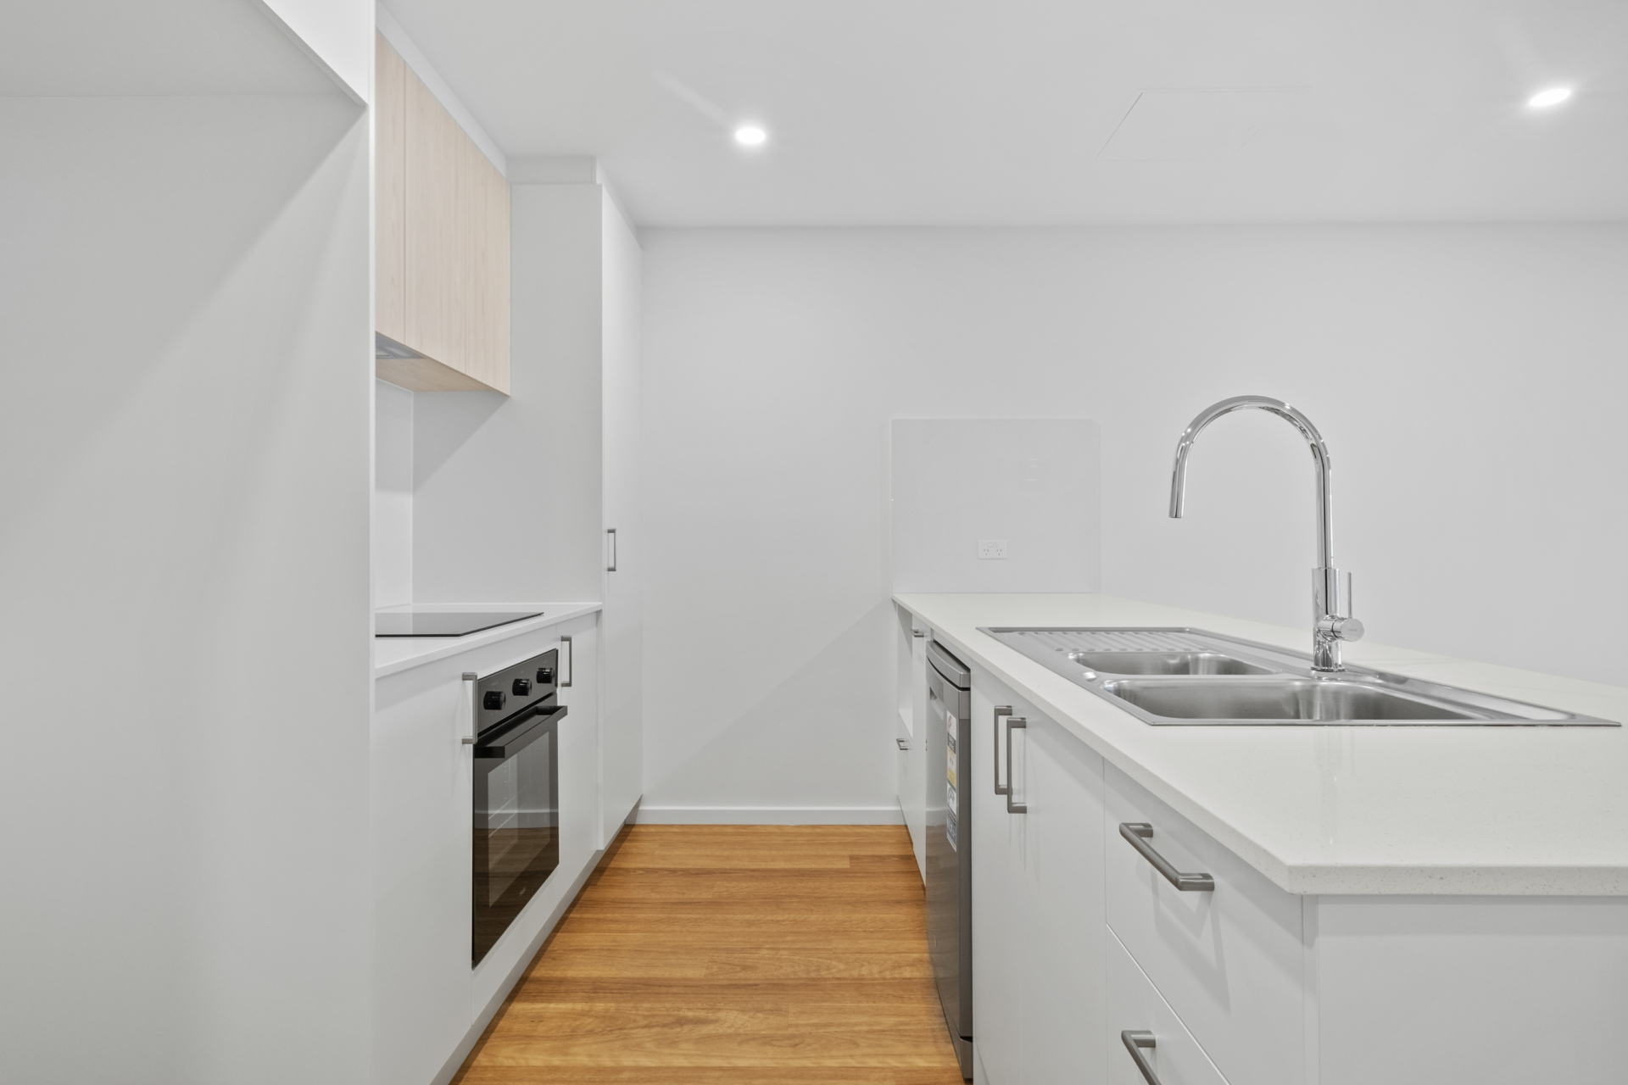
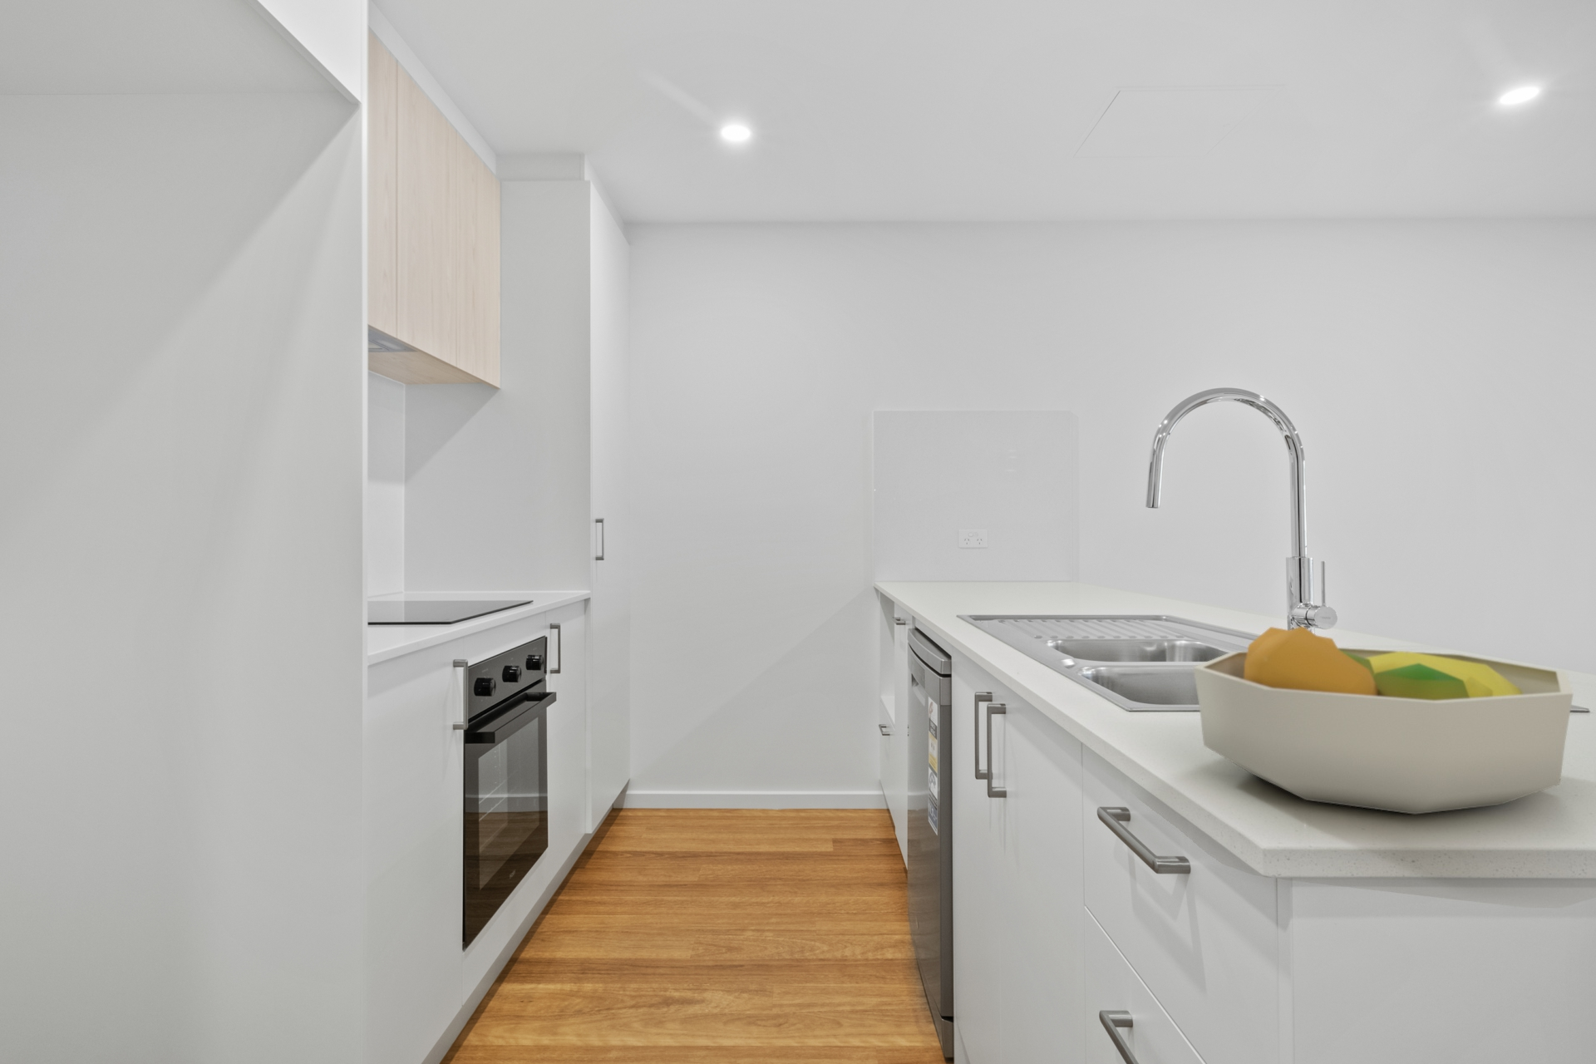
+ fruit bowl (1376, 698)
